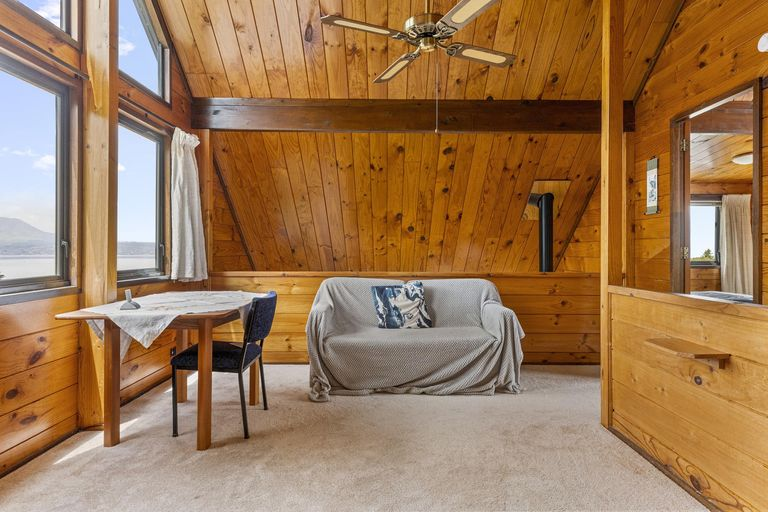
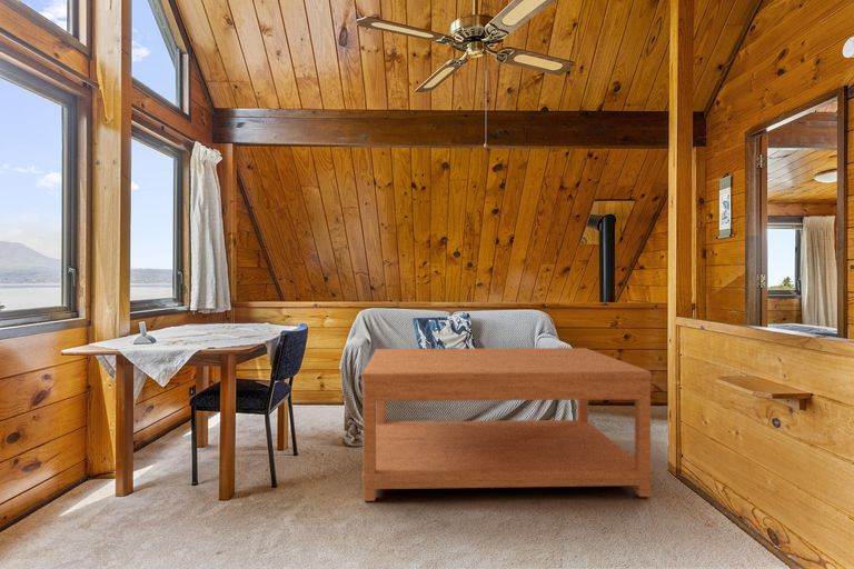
+ coffee table (493, 421)
